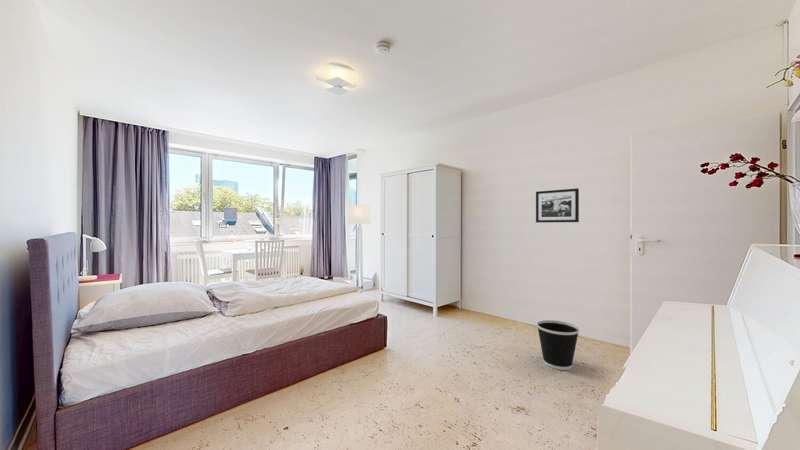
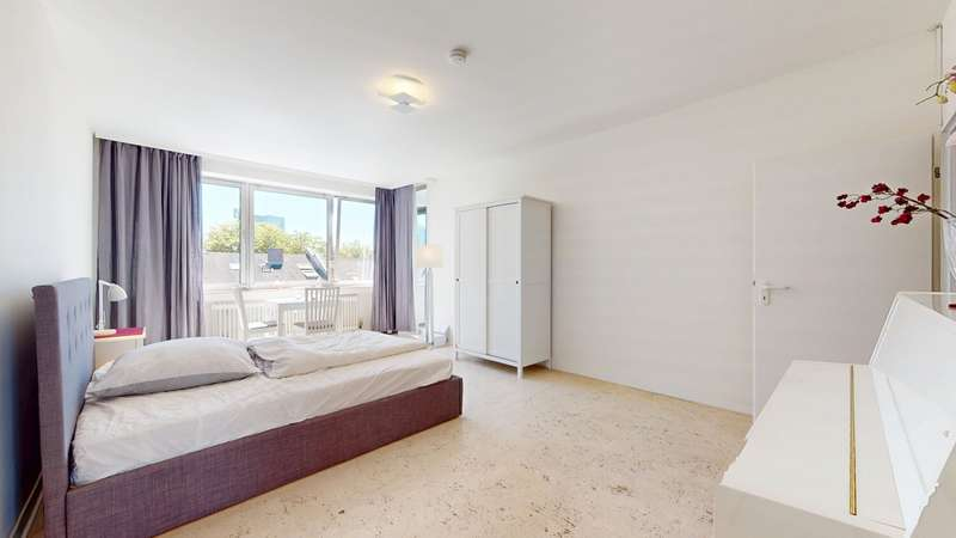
- picture frame (556, 206)
- wastebasket (557, 345)
